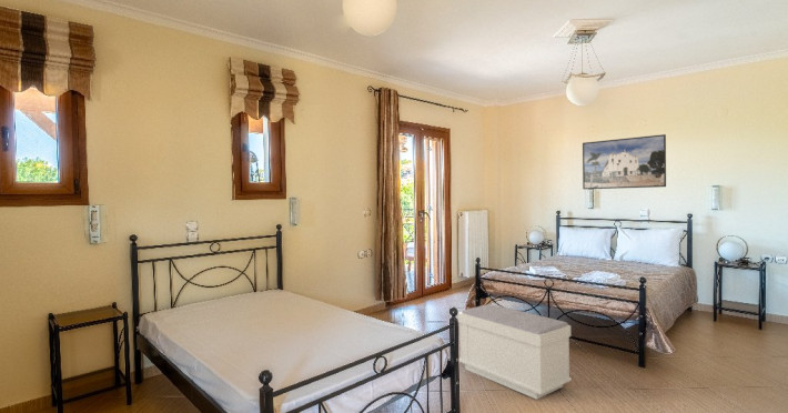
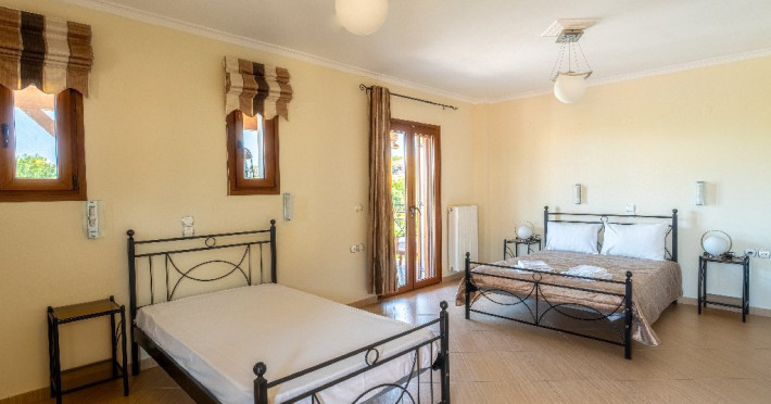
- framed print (622, 163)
- bench (512, 345)
